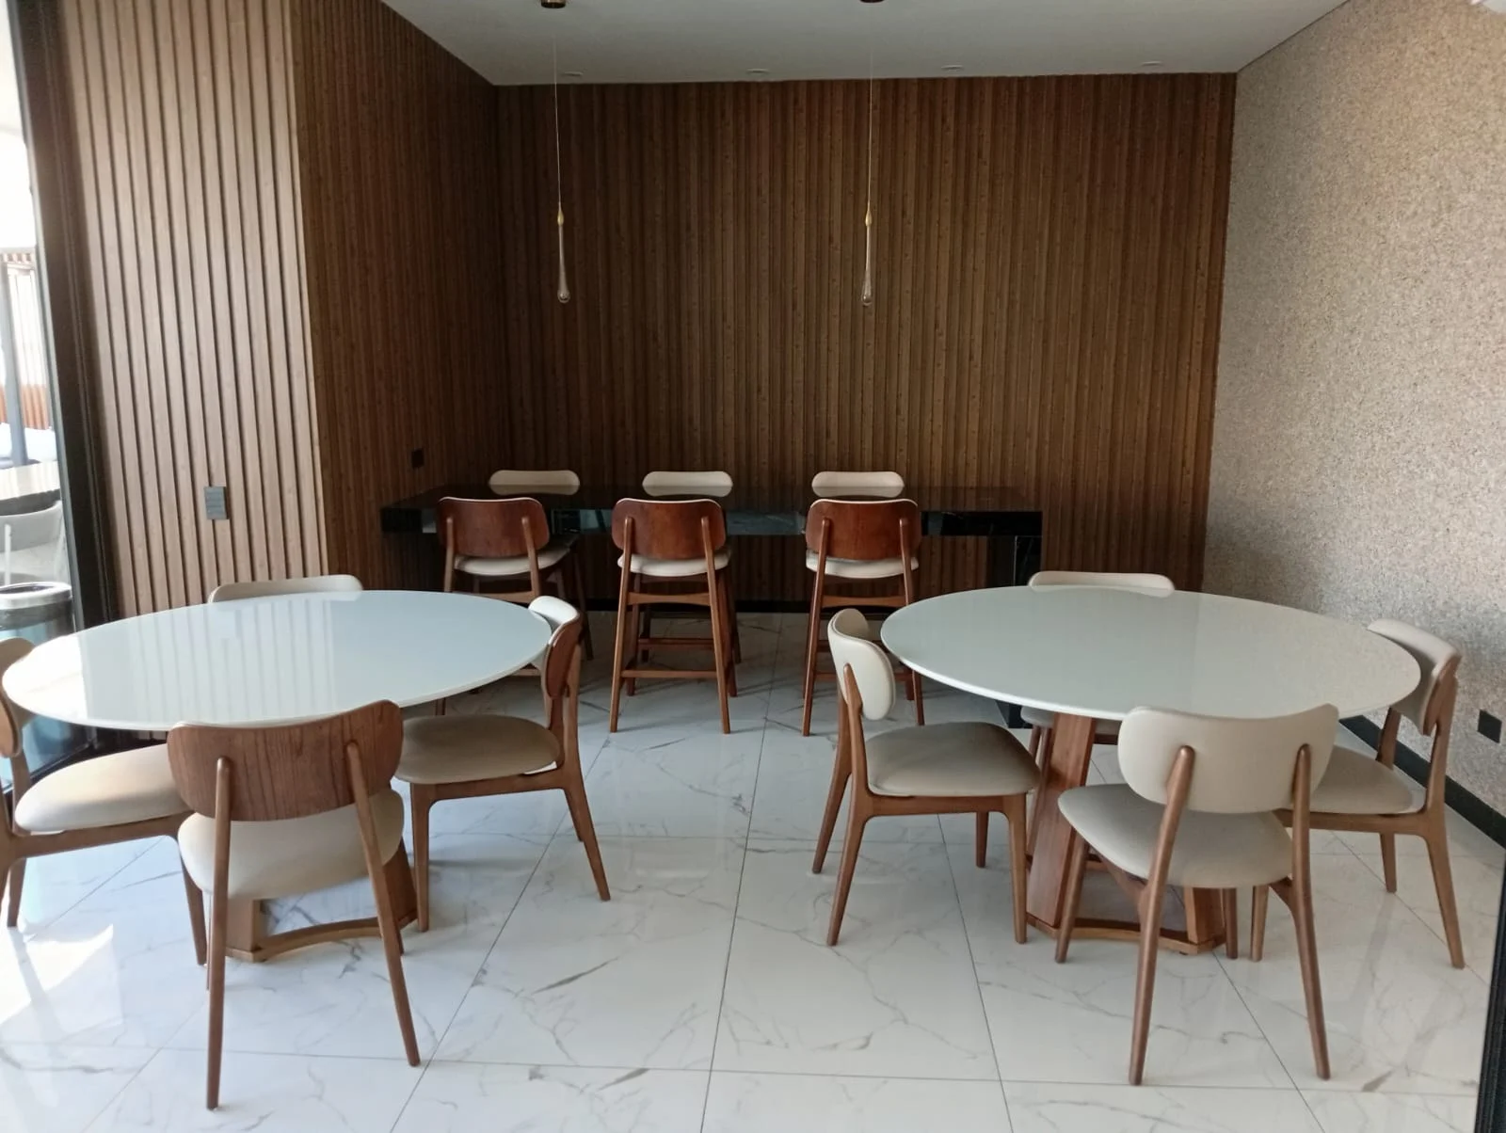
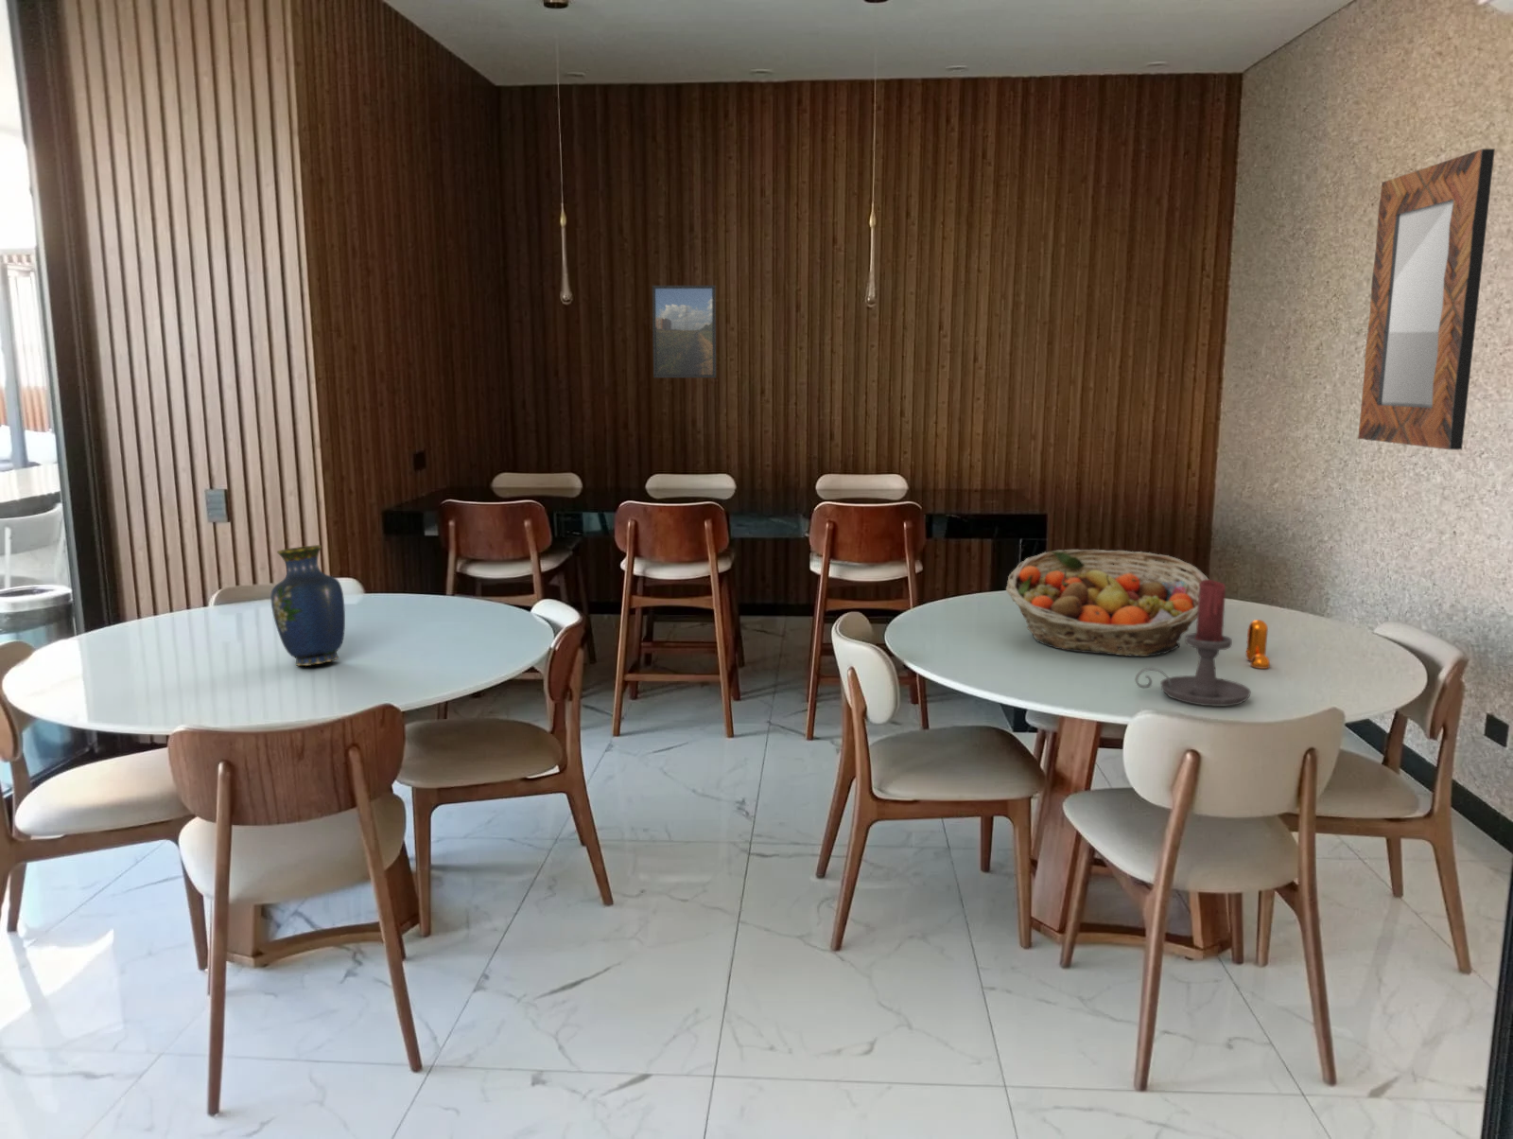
+ home mirror (1419, 307)
+ pepper shaker (1258, 642)
+ candle holder (1195, 639)
+ vase (309, 604)
+ fruit basket (1105, 601)
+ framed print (684, 331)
